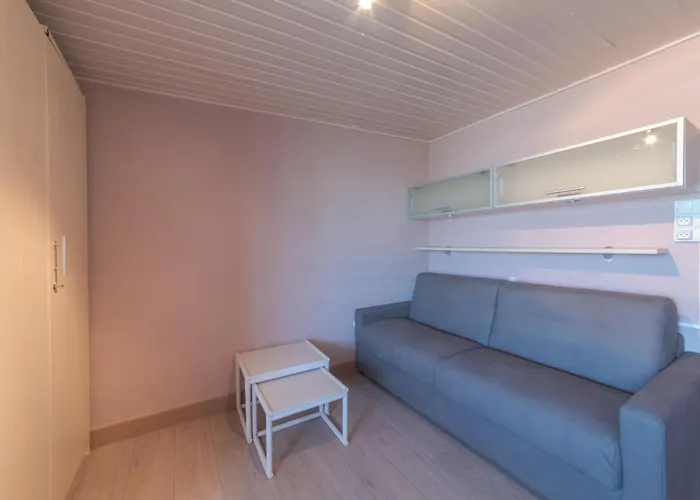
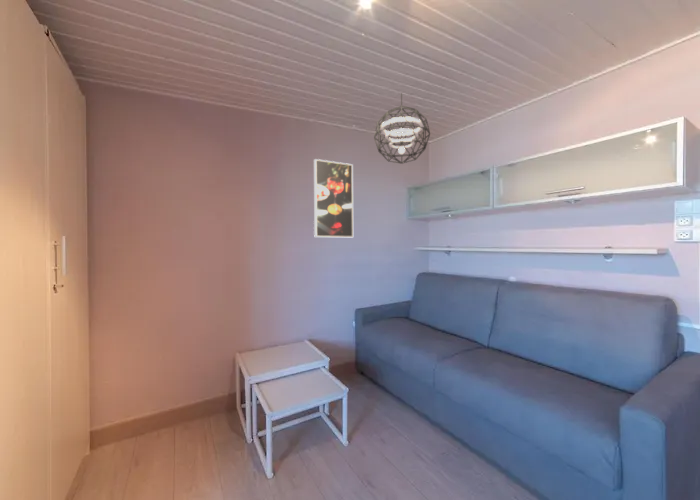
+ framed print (334, 199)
+ pendant light (401, 128)
